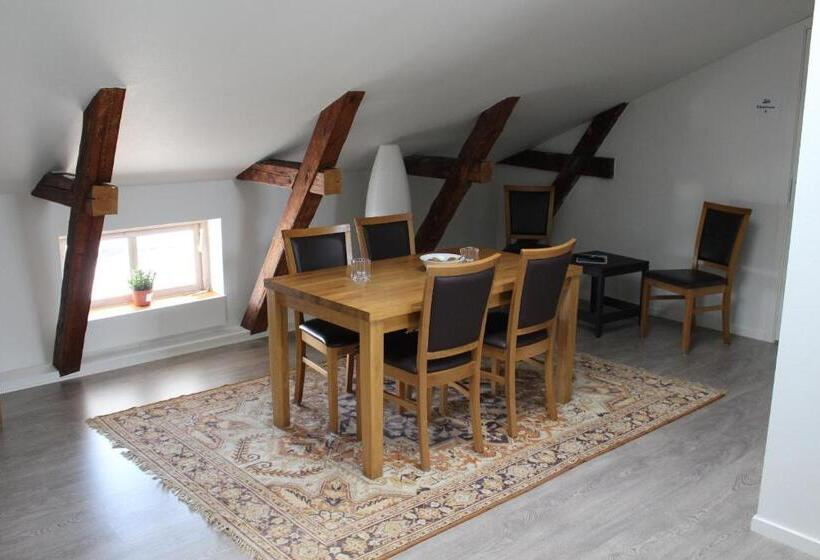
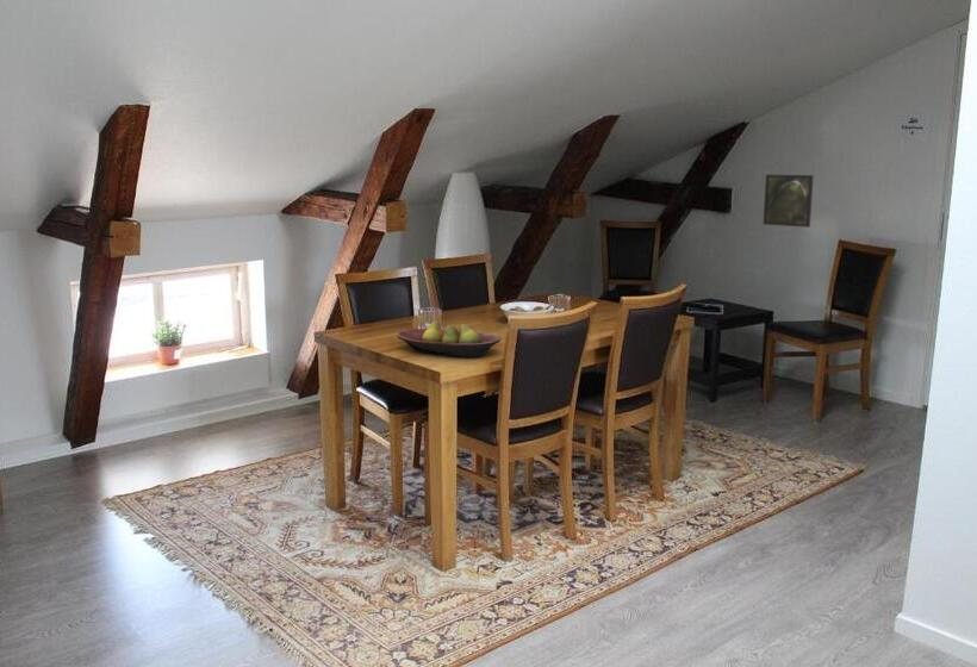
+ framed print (788, 200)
+ fruit bowl (448, 337)
